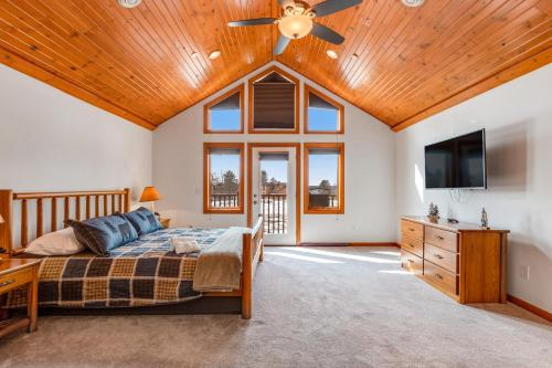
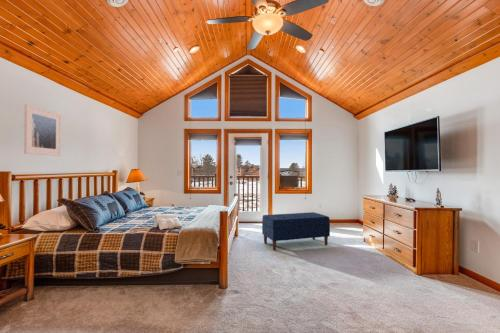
+ bench (295, 230)
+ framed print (44, 132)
